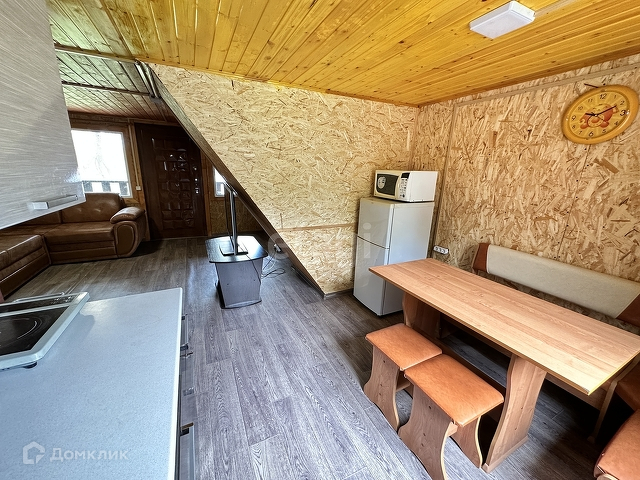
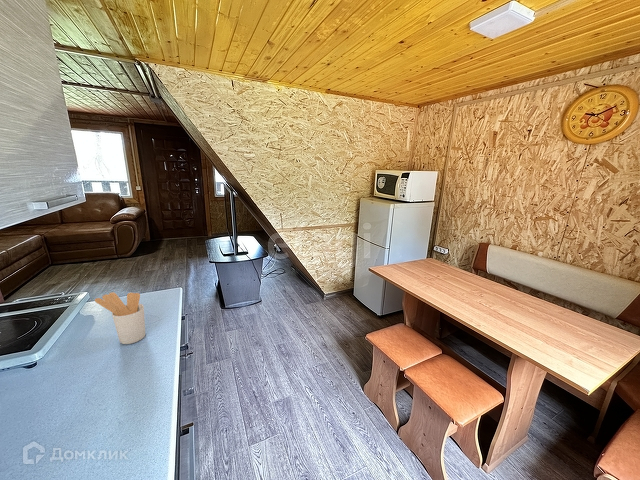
+ utensil holder (122, 316)
